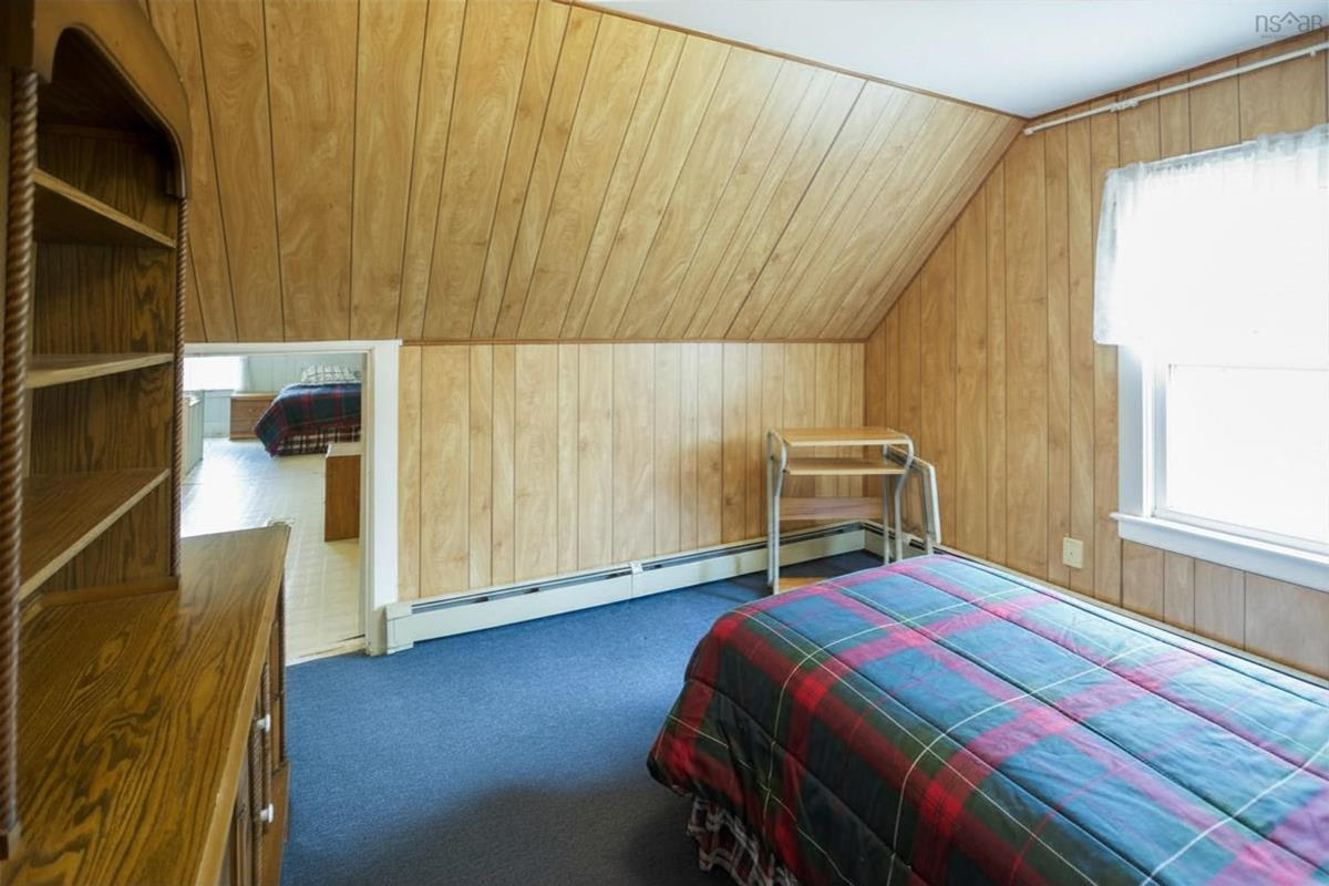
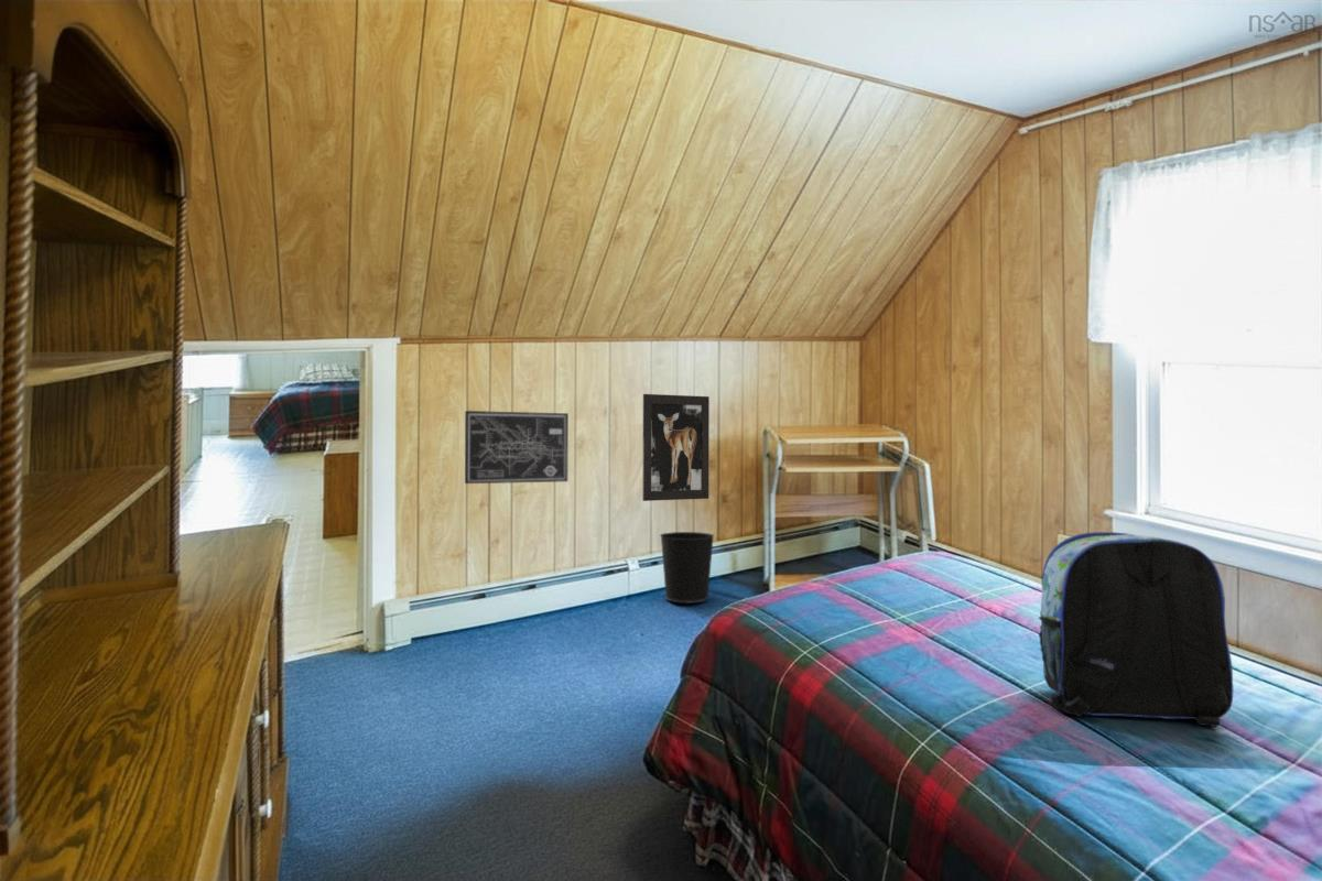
+ backpack (1121, 617)
+ wastebasket (686, 566)
+ wall art (676, 447)
+ wall art (518, 447)
